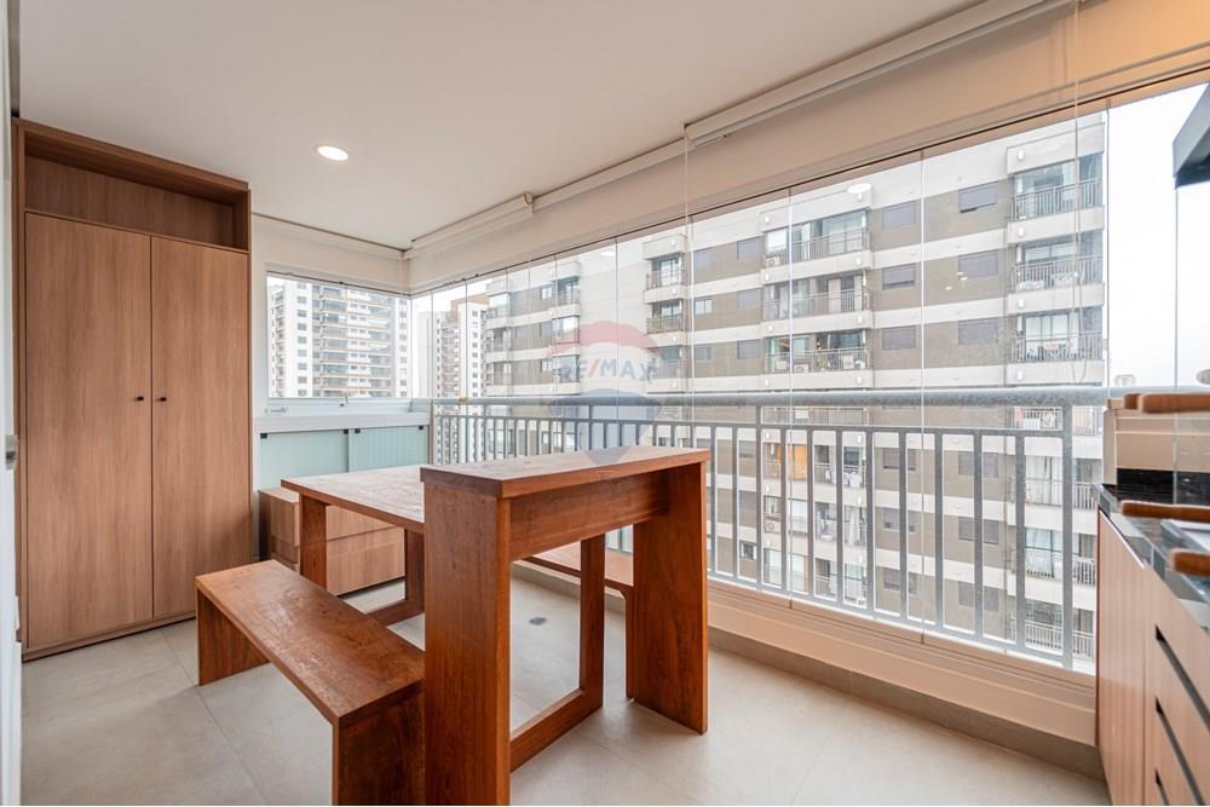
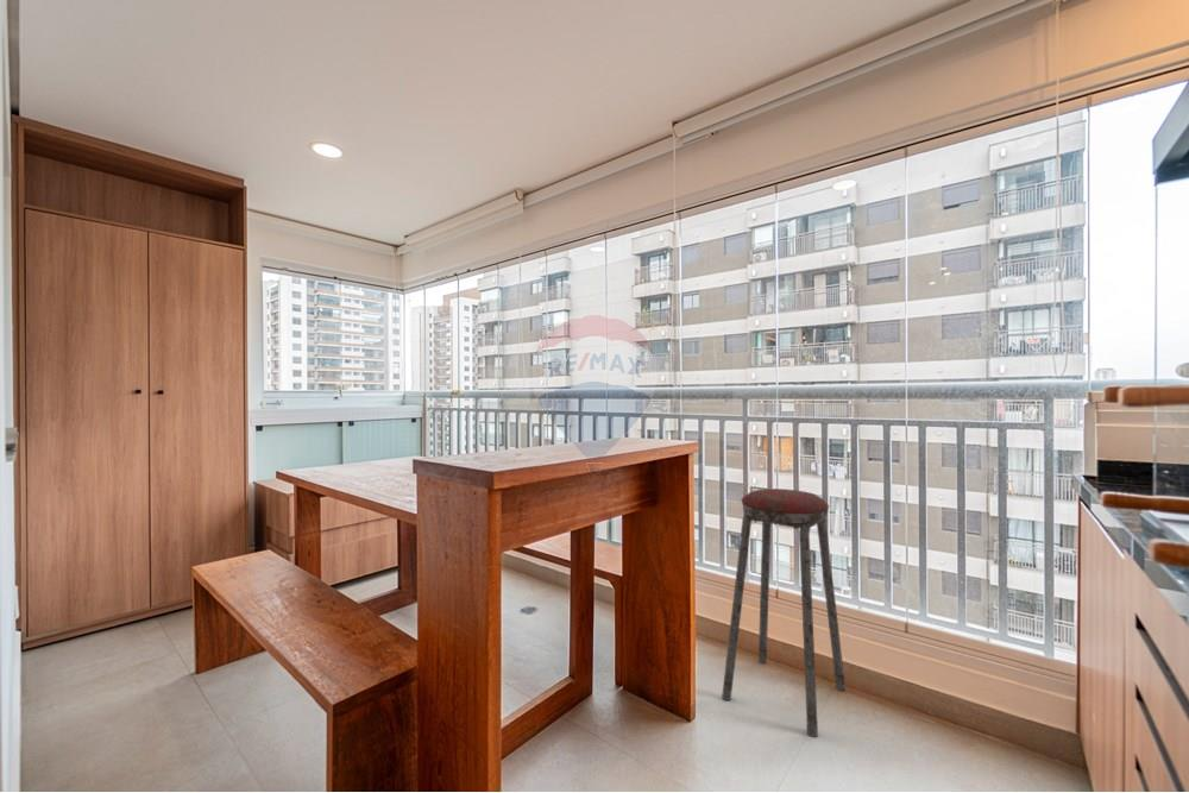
+ music stool (768, 592)
